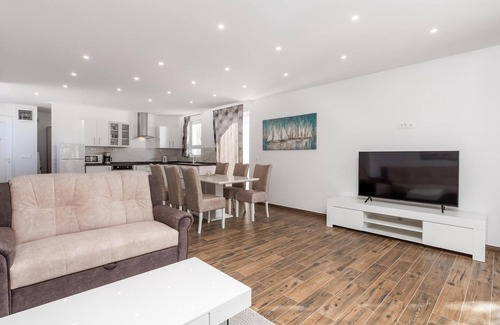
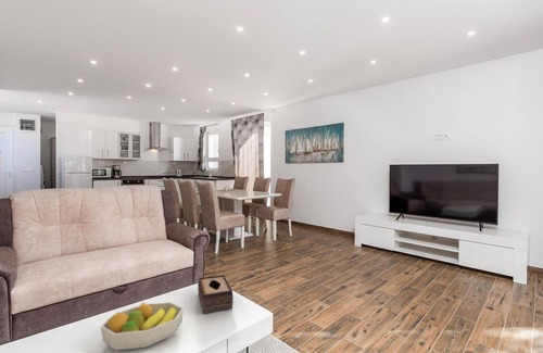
+ tissue box (214, 292)
+ fruit bowl (144, 322)
